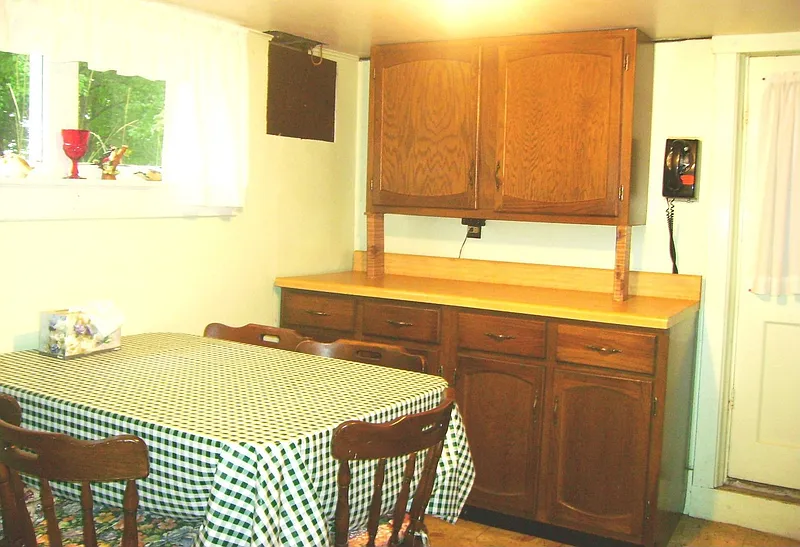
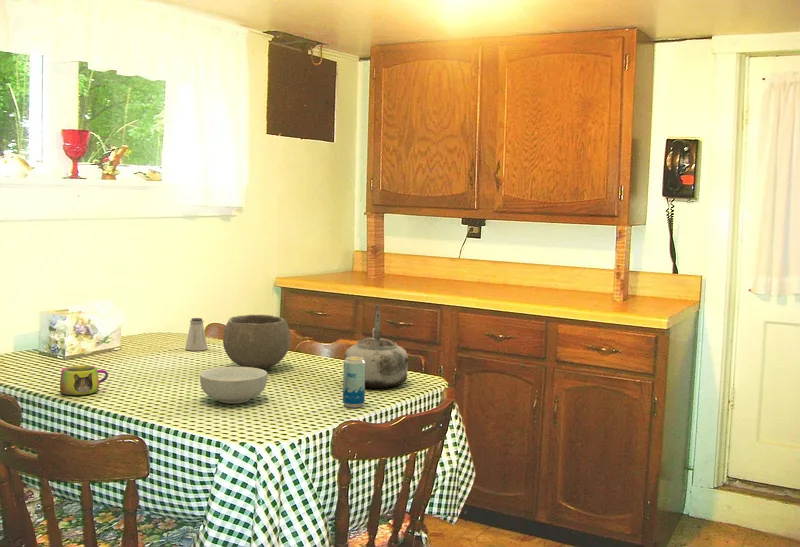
+ bowl (256, 343)
+ kettle (376, 343)
+ mug (84, 379)
+ beverage can (354, 381)
+ saltshaker (196, 333)
+ cereal bowl (233, 386)
